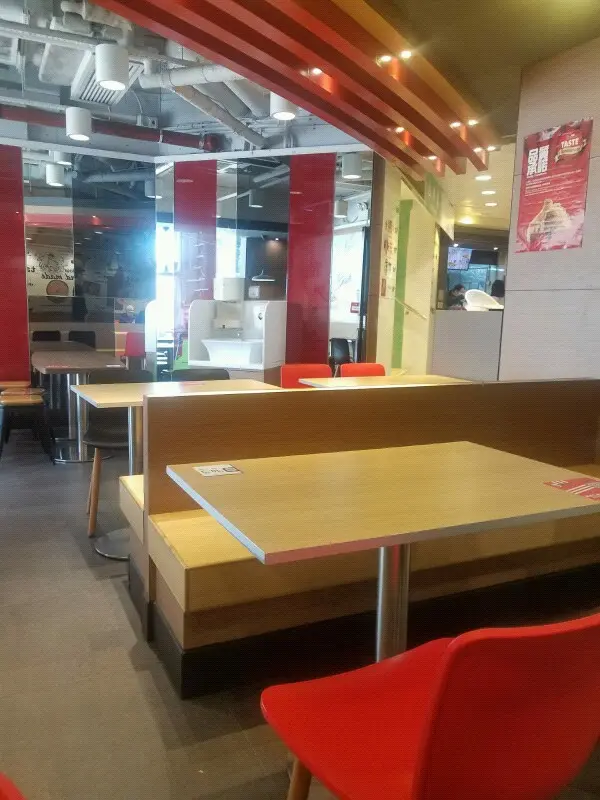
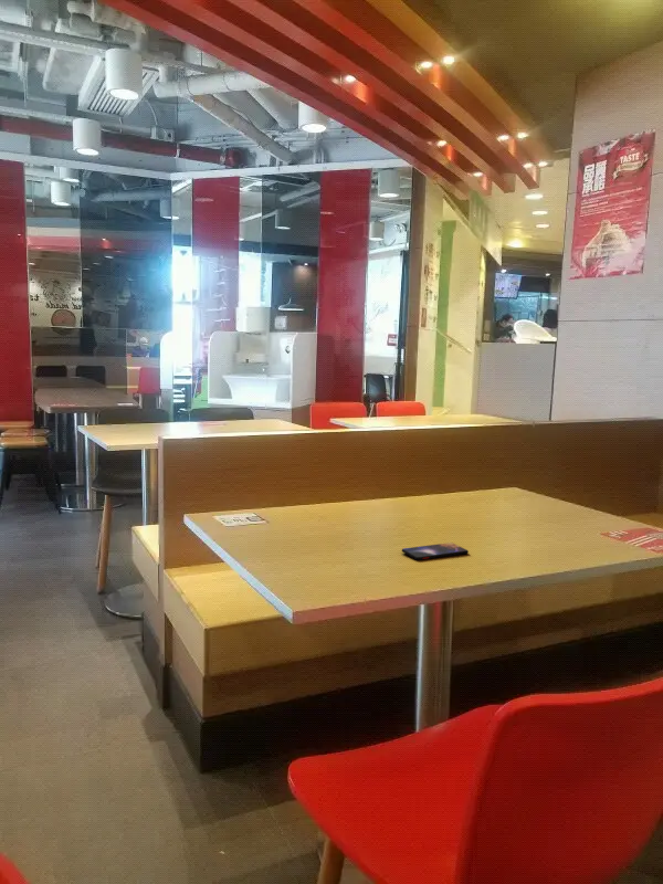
+ smartphone (434, 550)
